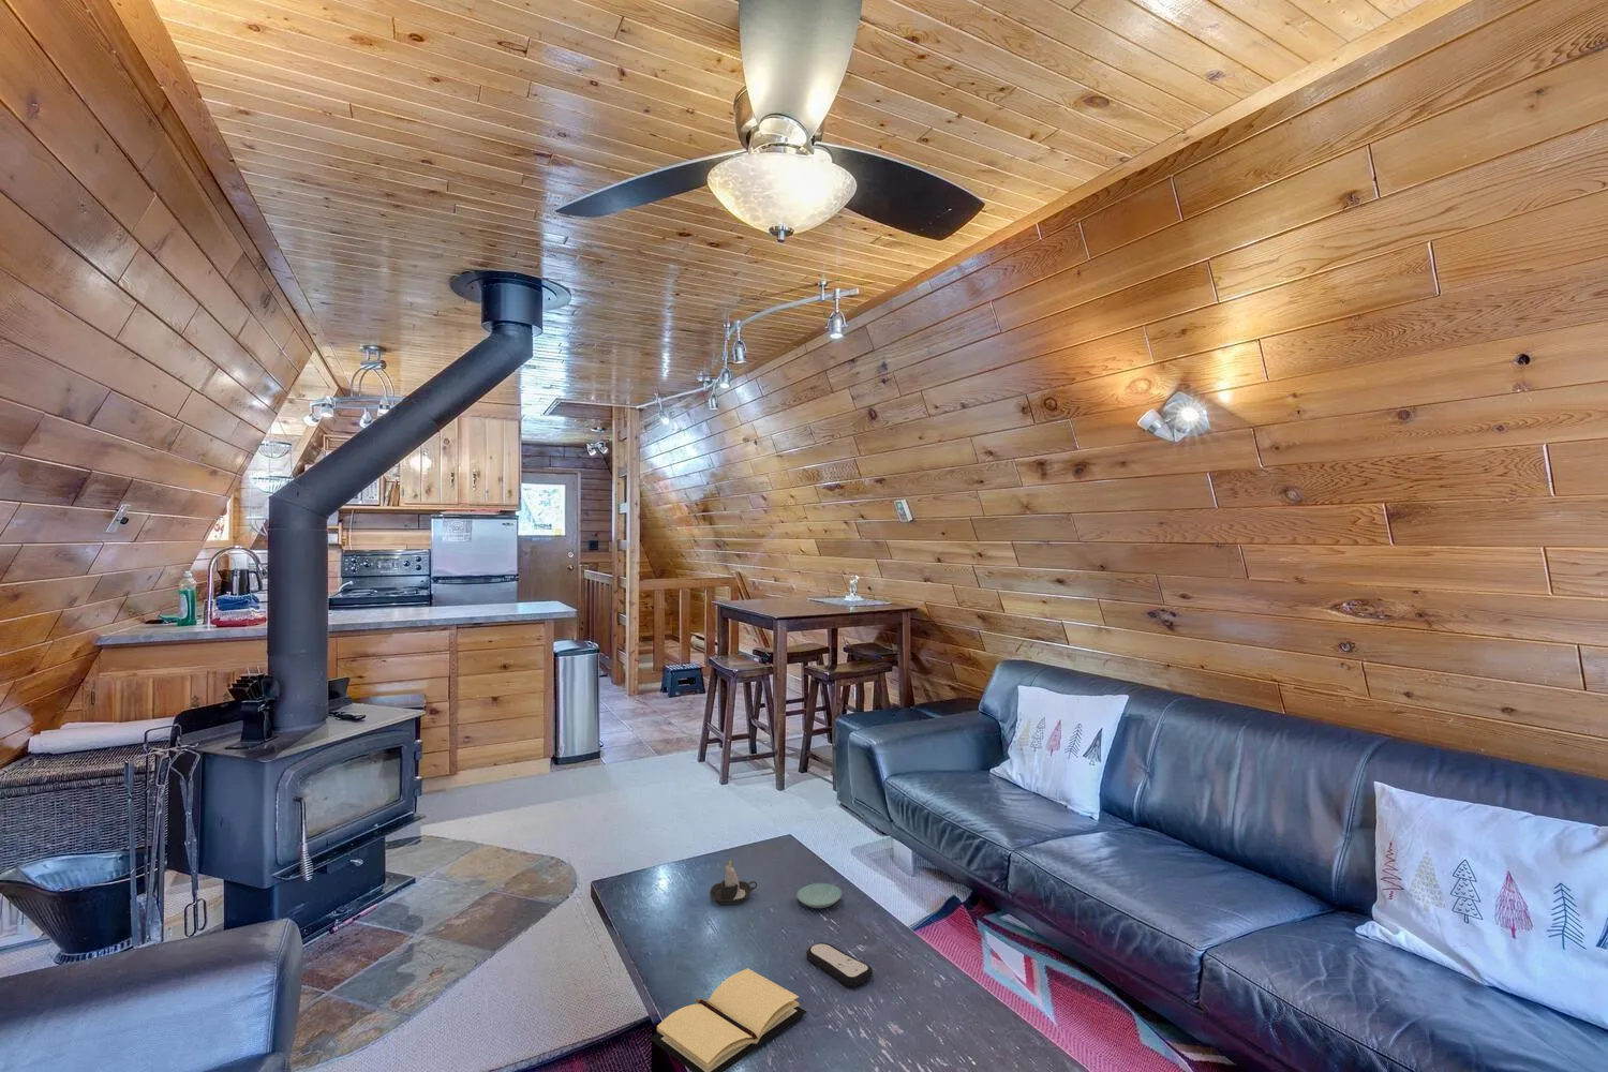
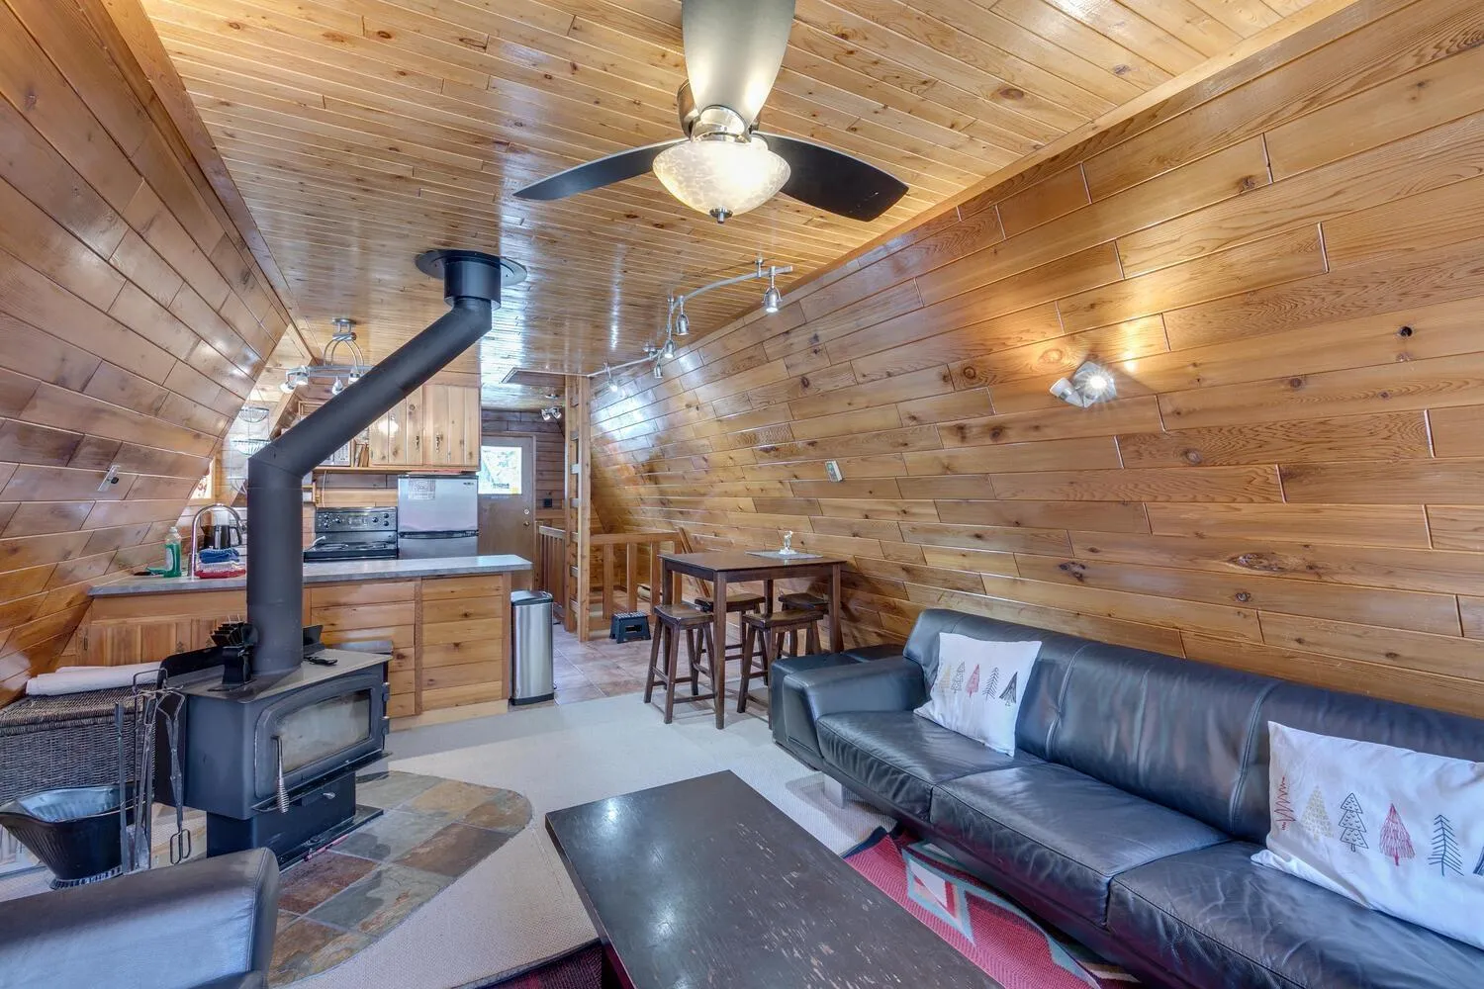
- saucer (820, 897)
- book (727, 1016)
- remote control (838, 963)
- candle (732, 877)
